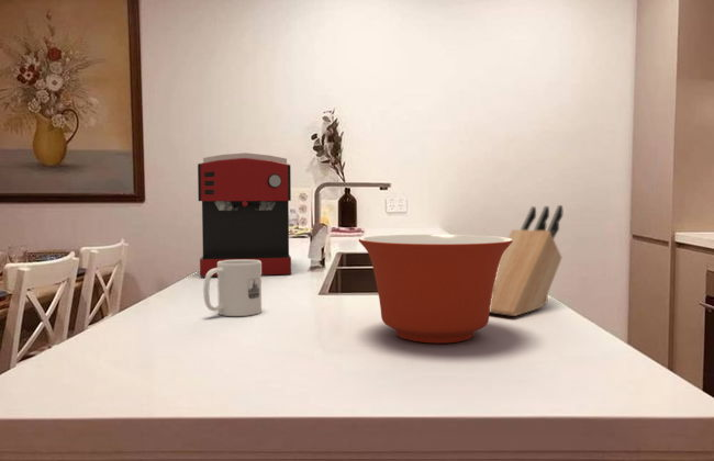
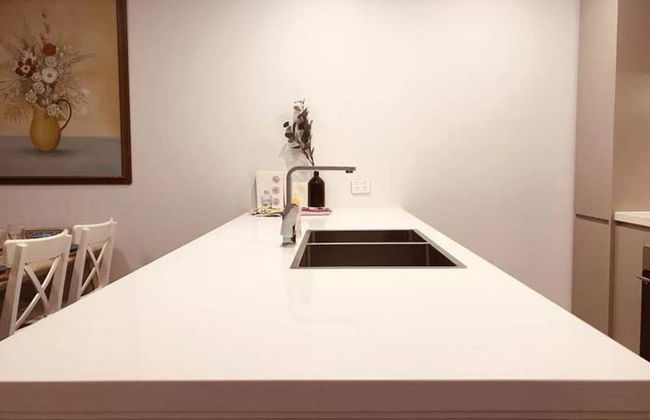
- knife block (524, 255)
- mixing bowl (434, 286)
- coffee maker (245, 211)
- mug (232, 288)
